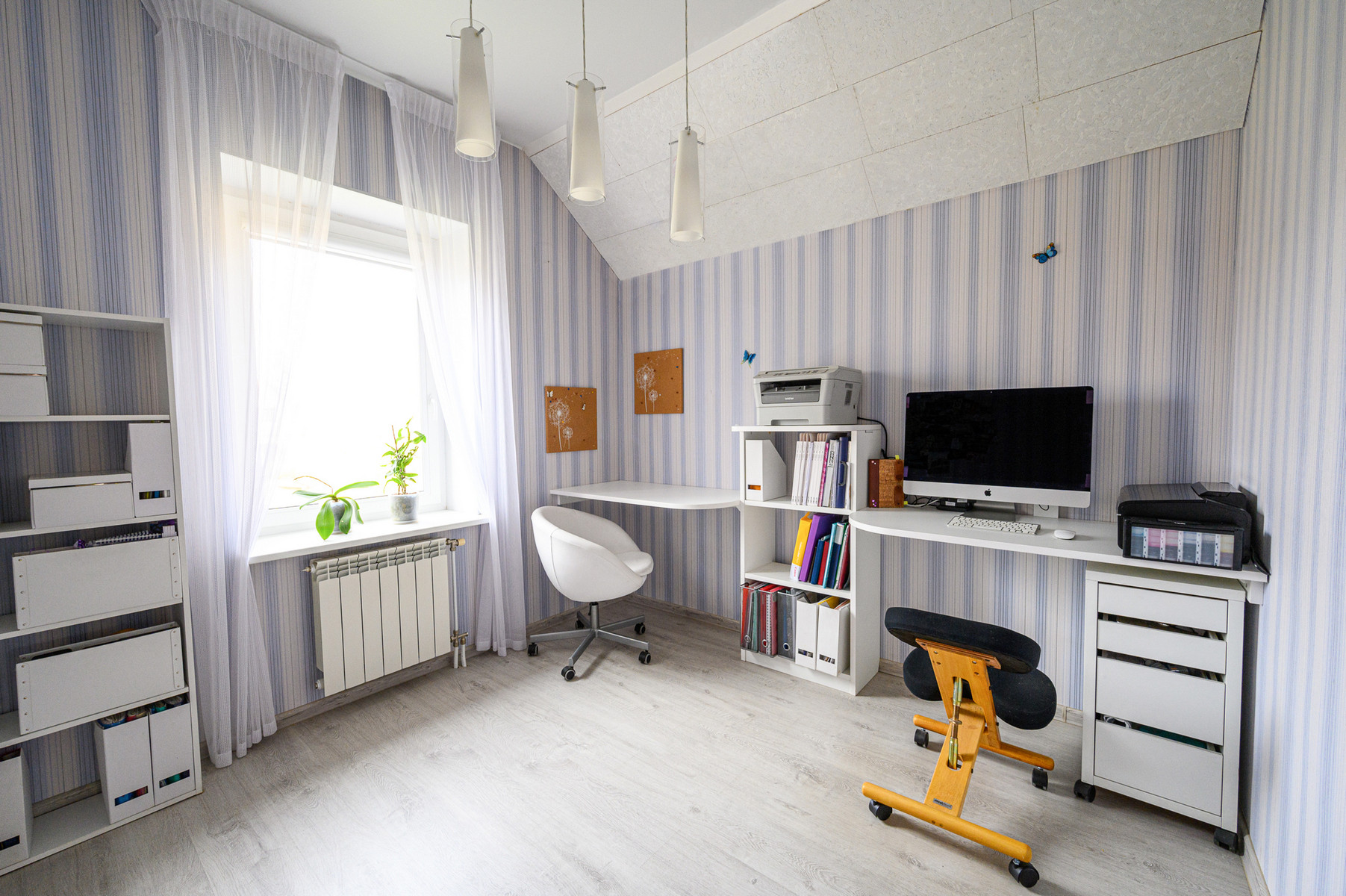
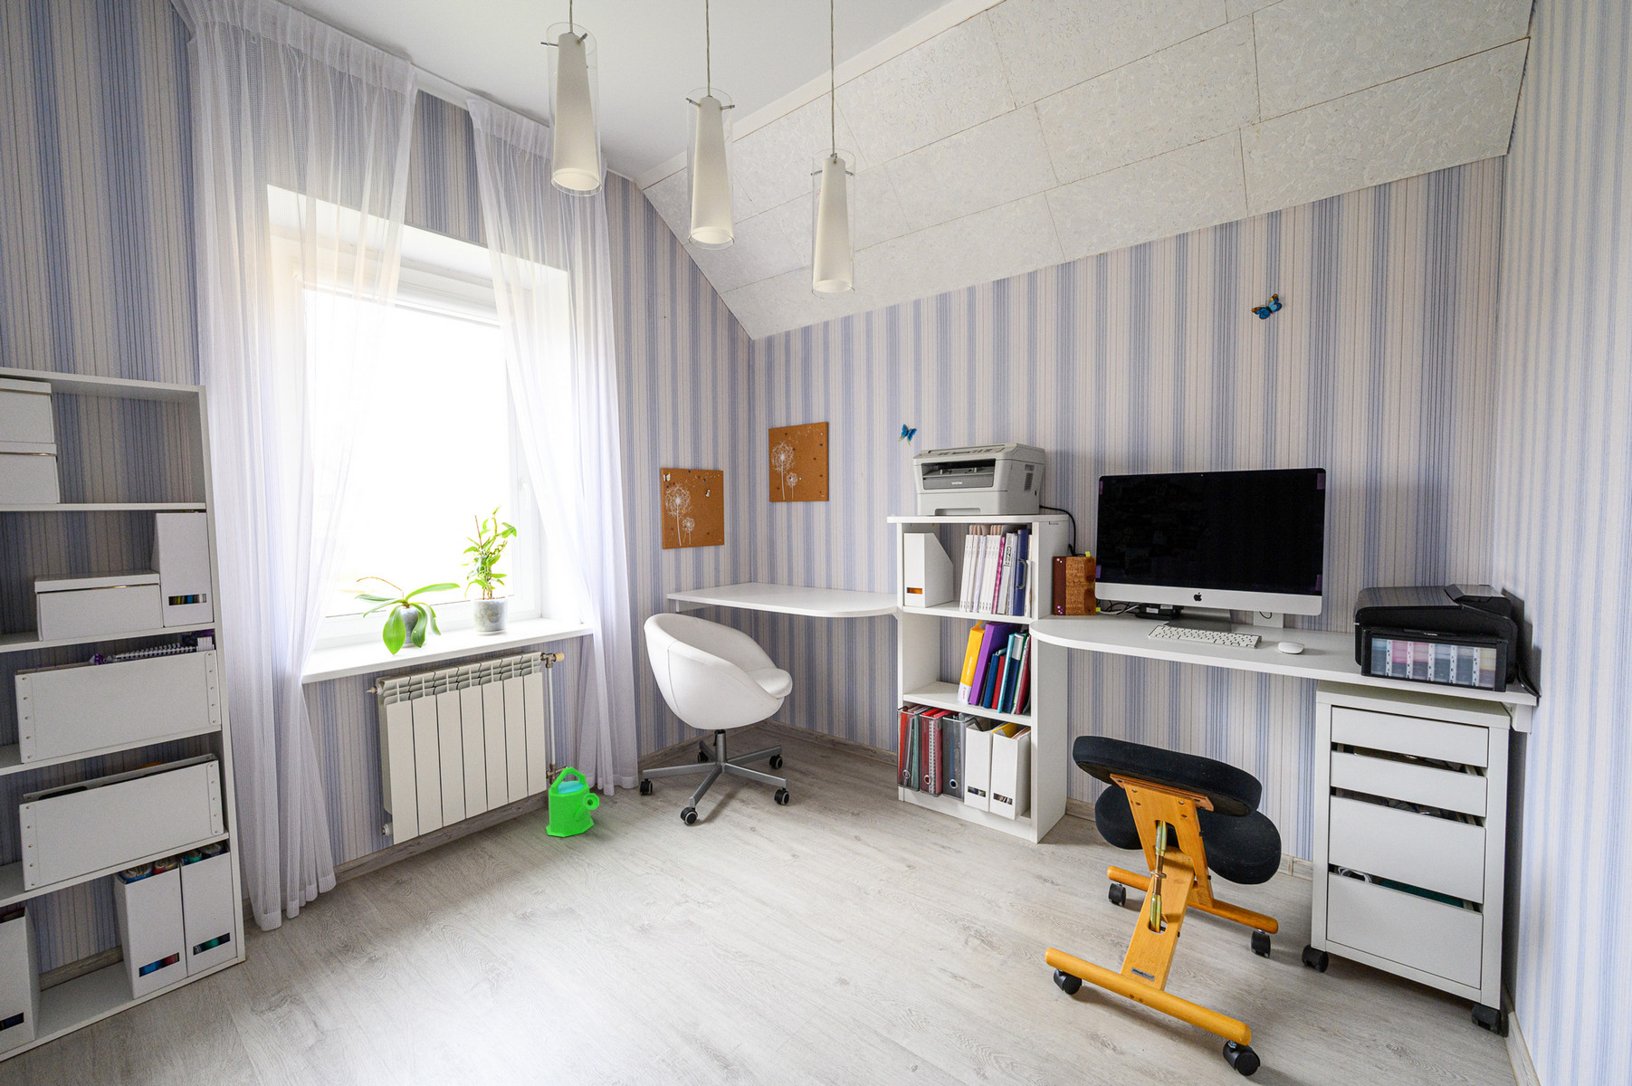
+ watering can (571, 798)
